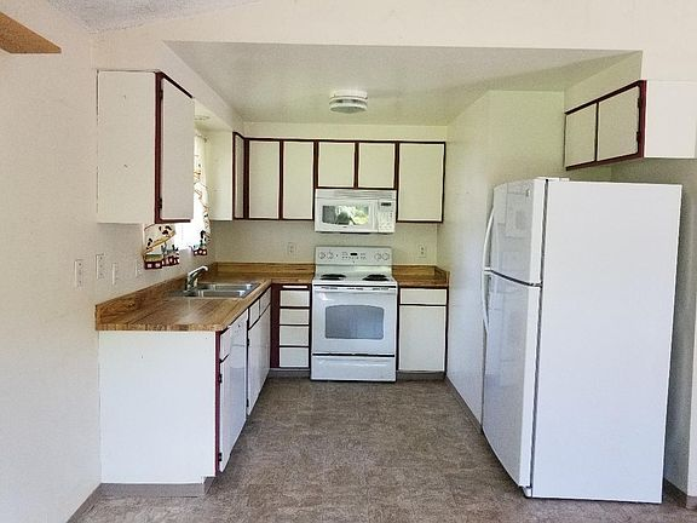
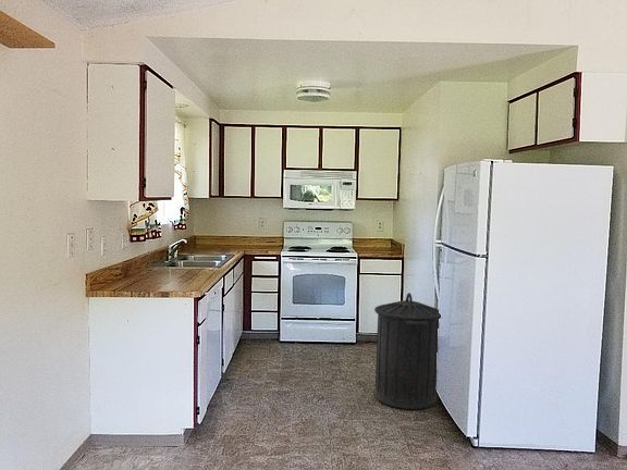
+ trash can (407, 345)
